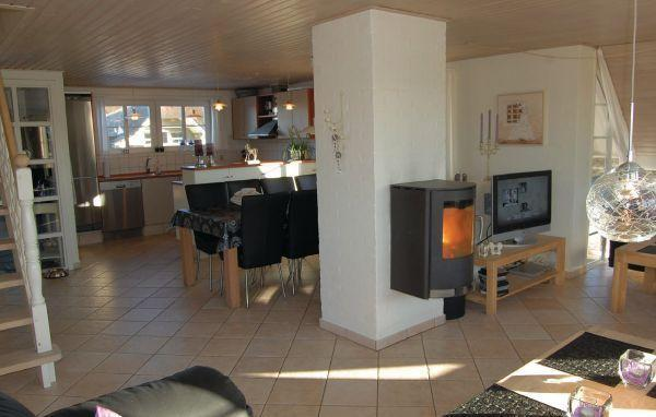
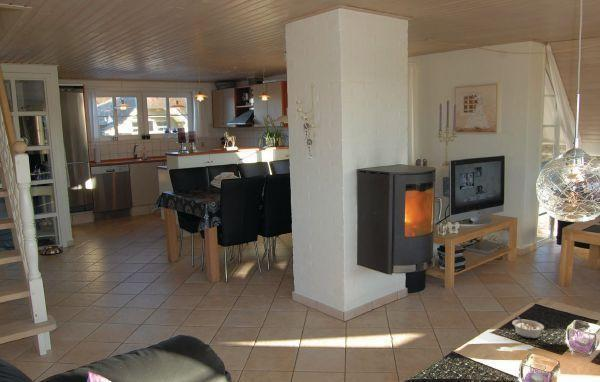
+ legume (526, 328)
